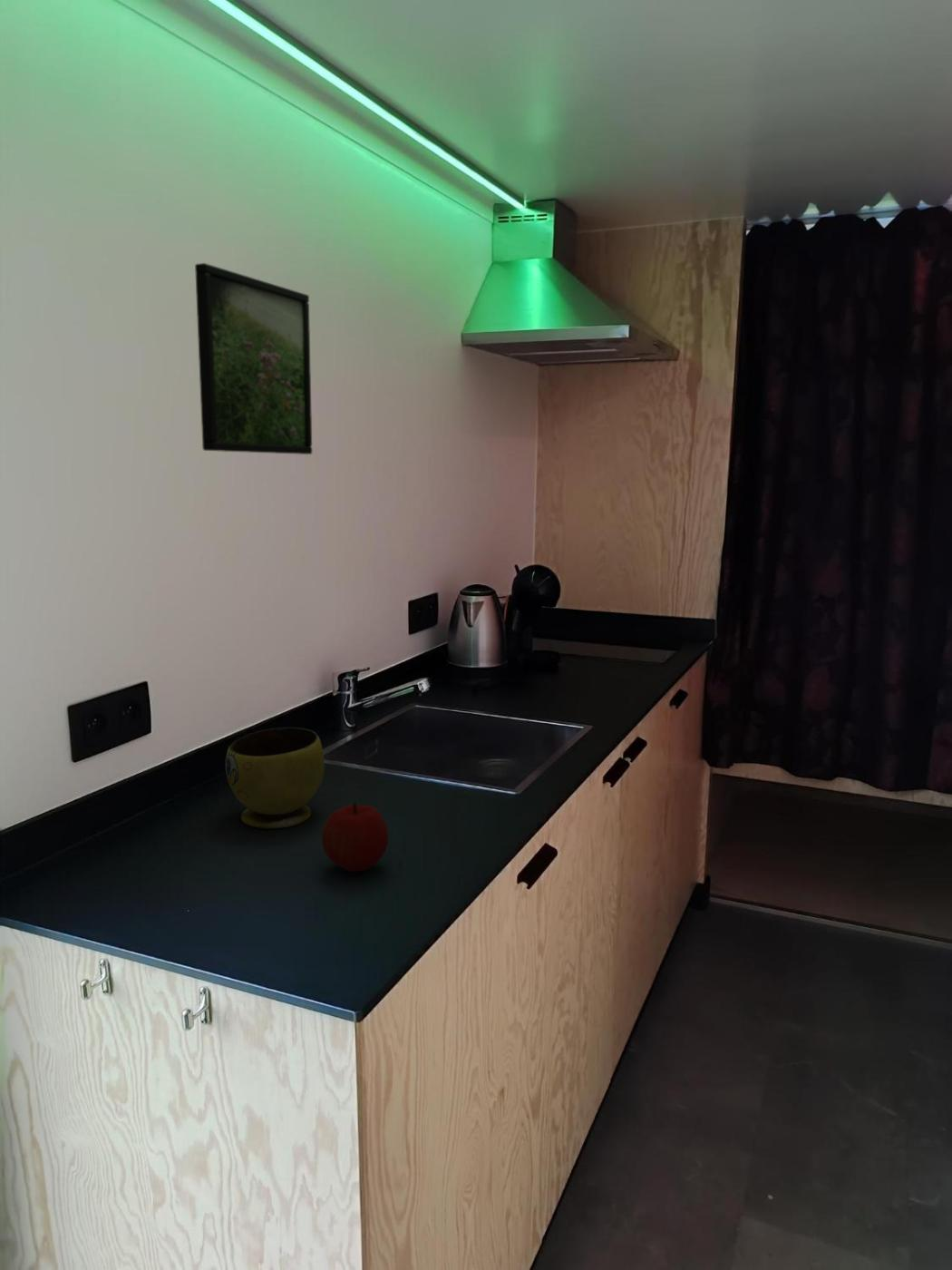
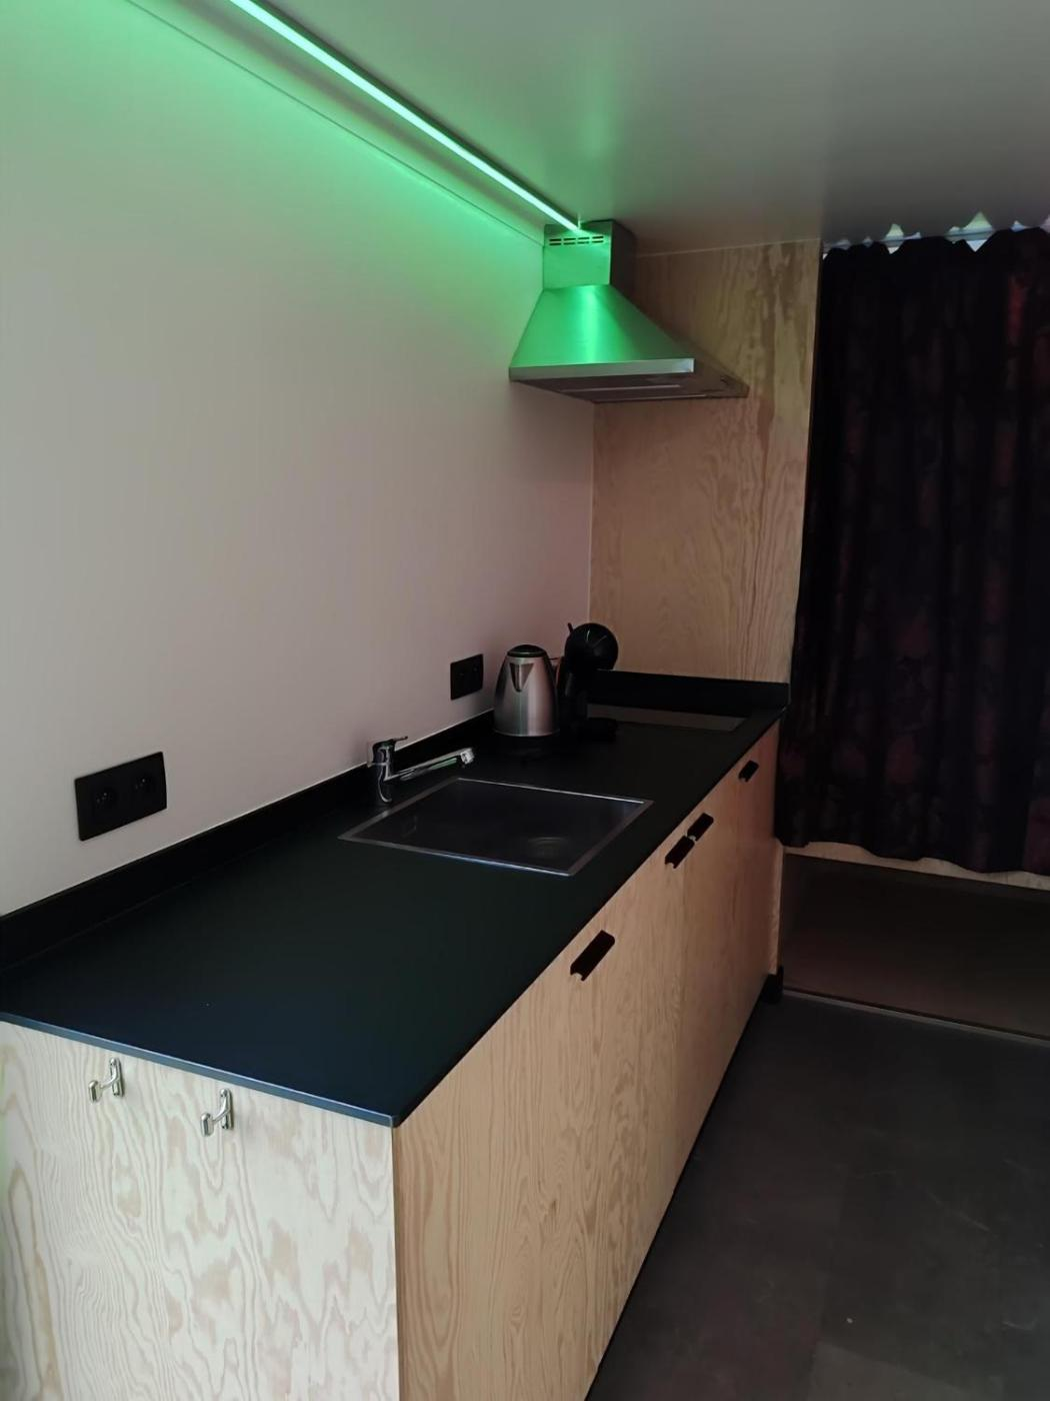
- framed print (258, 367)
- bowl (276, 777)
- fruit (355, 835)
